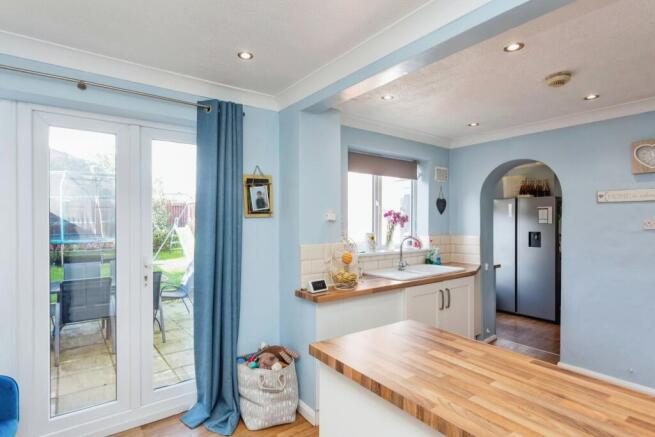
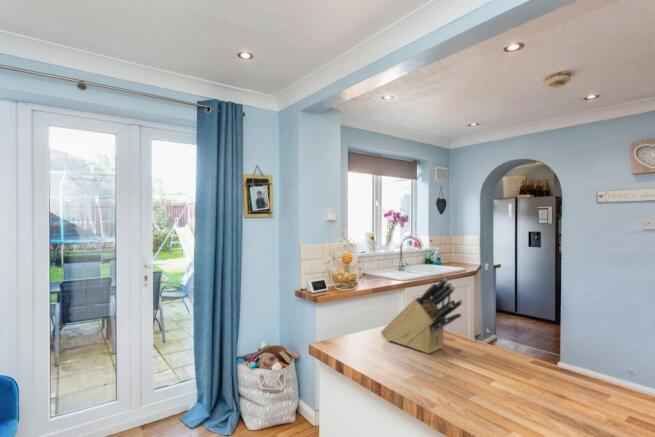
+ knife block (419, 310)
